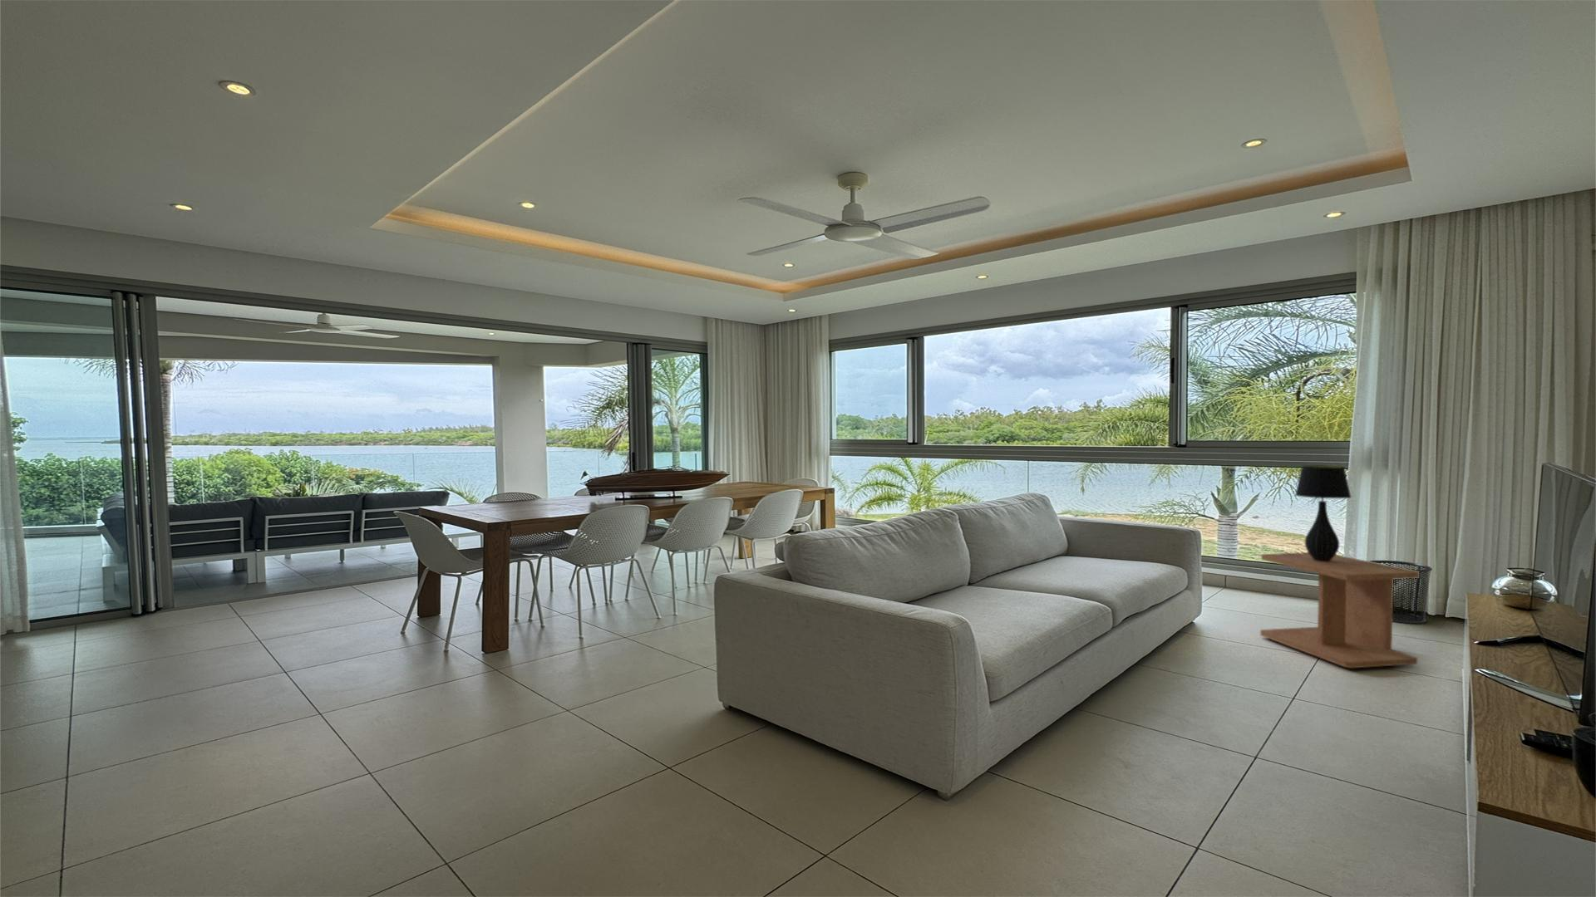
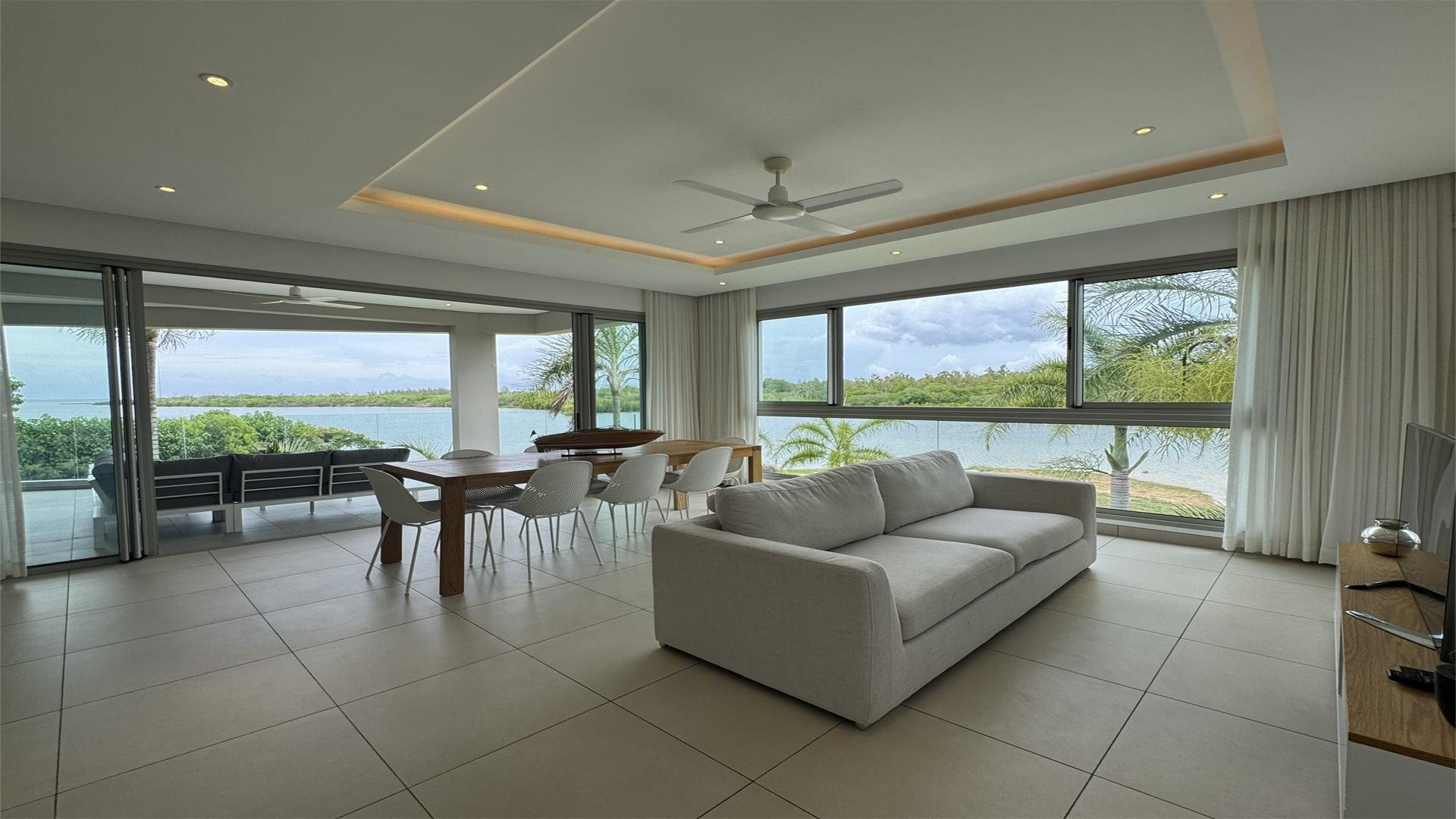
- waste bin (1399, 591)
- side table (1334, 607)
- table lamp (1322, 513)
